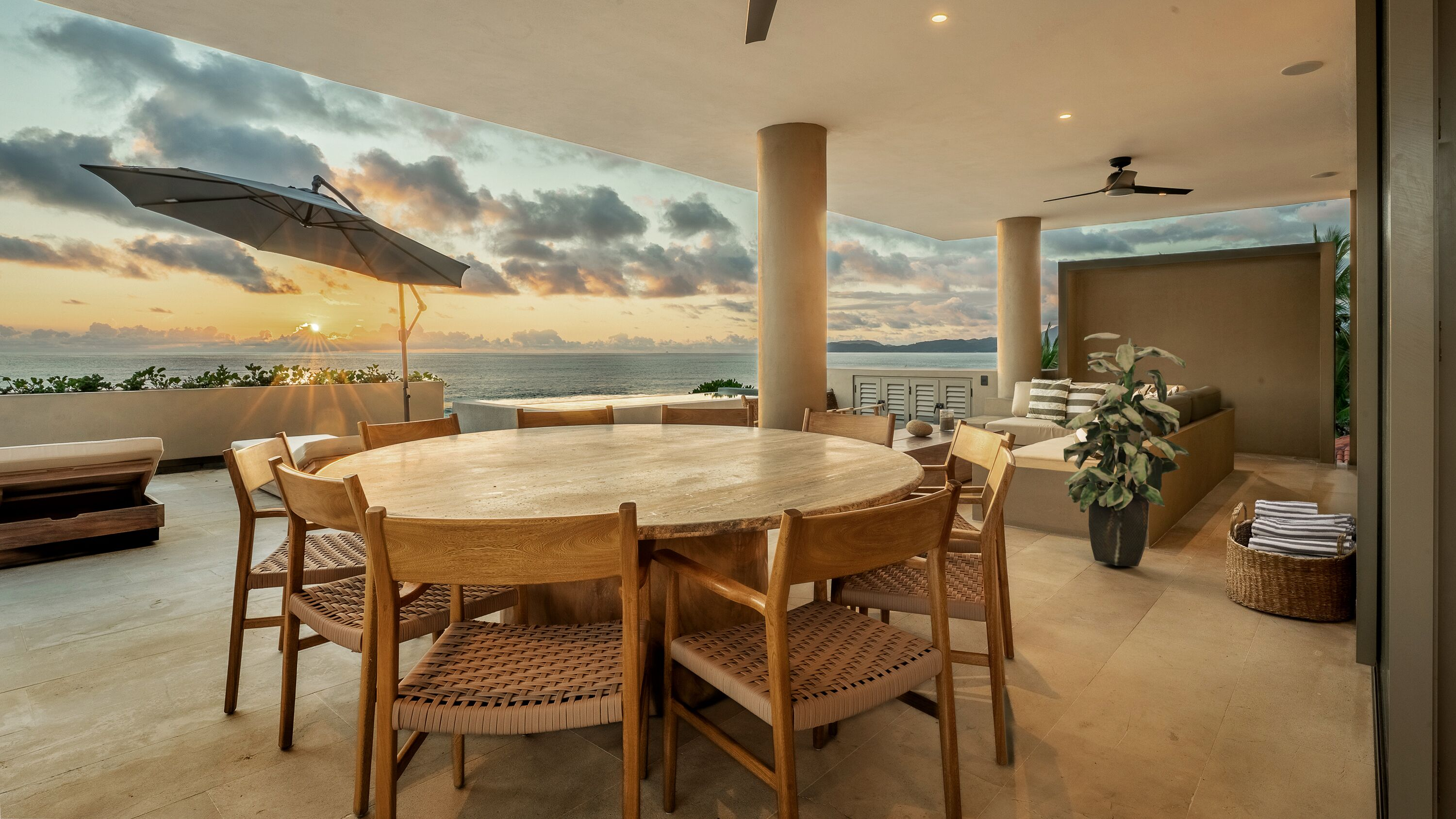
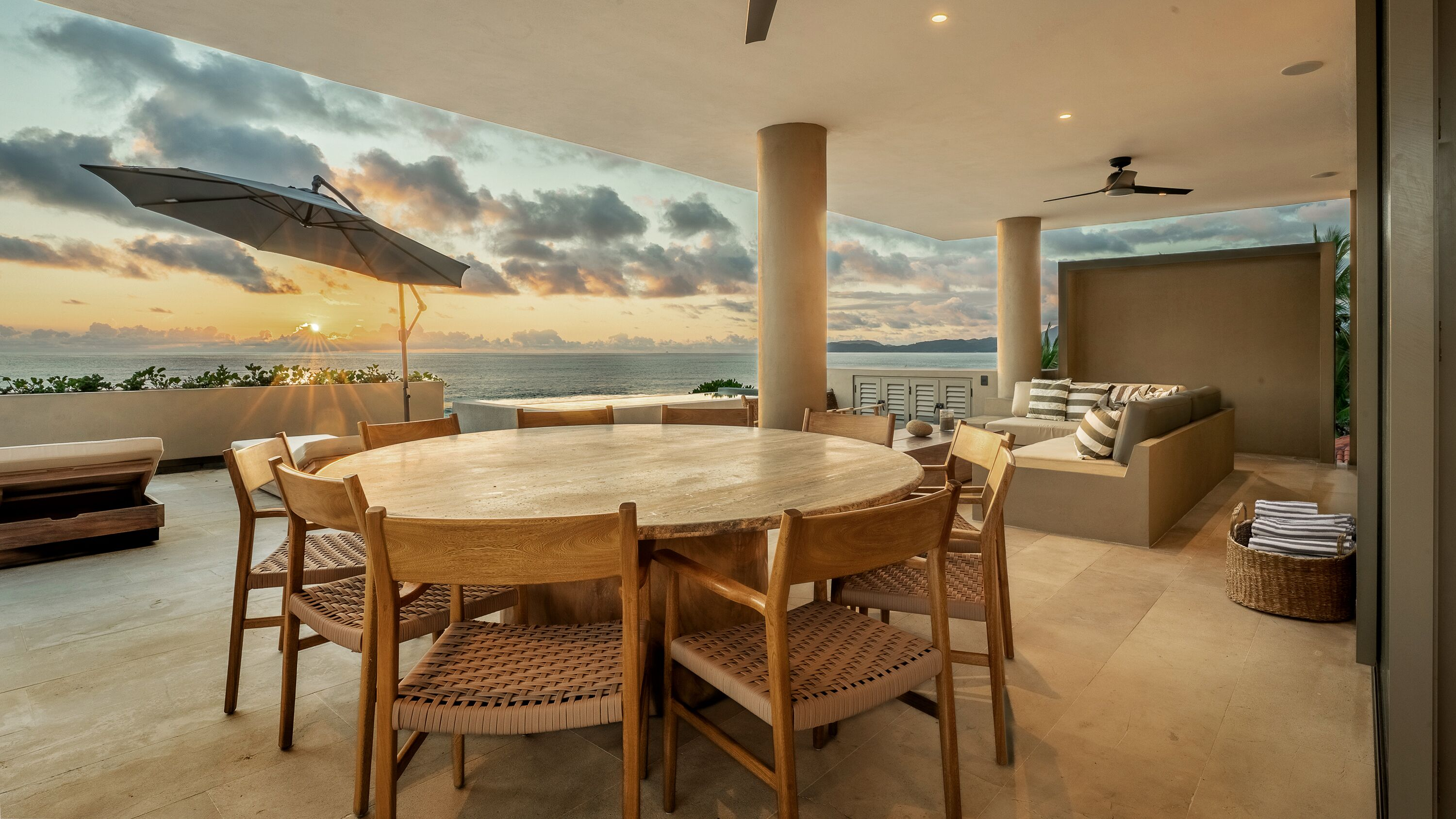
- indoor plant (1116, 449)
